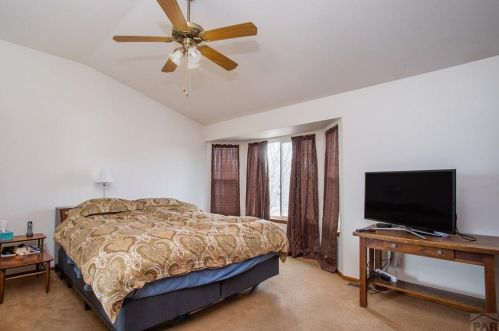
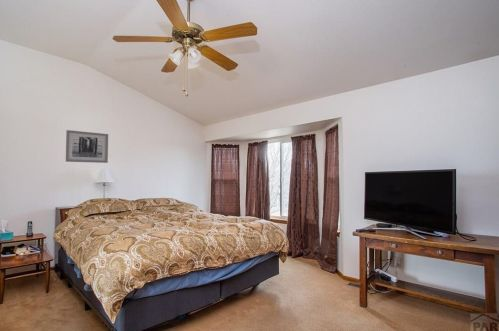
+ wall art (88, 147)
